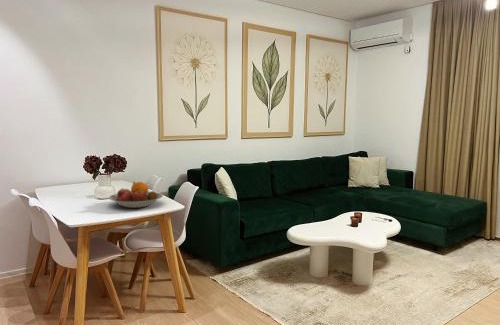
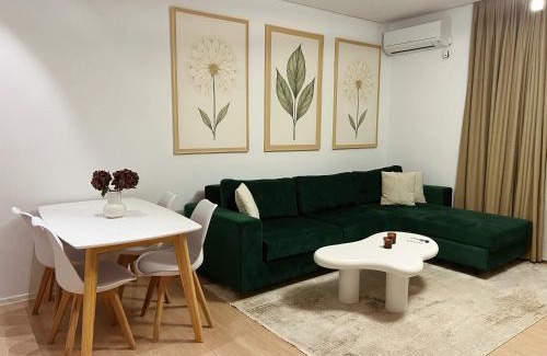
- fruit bowl (136, 194)
